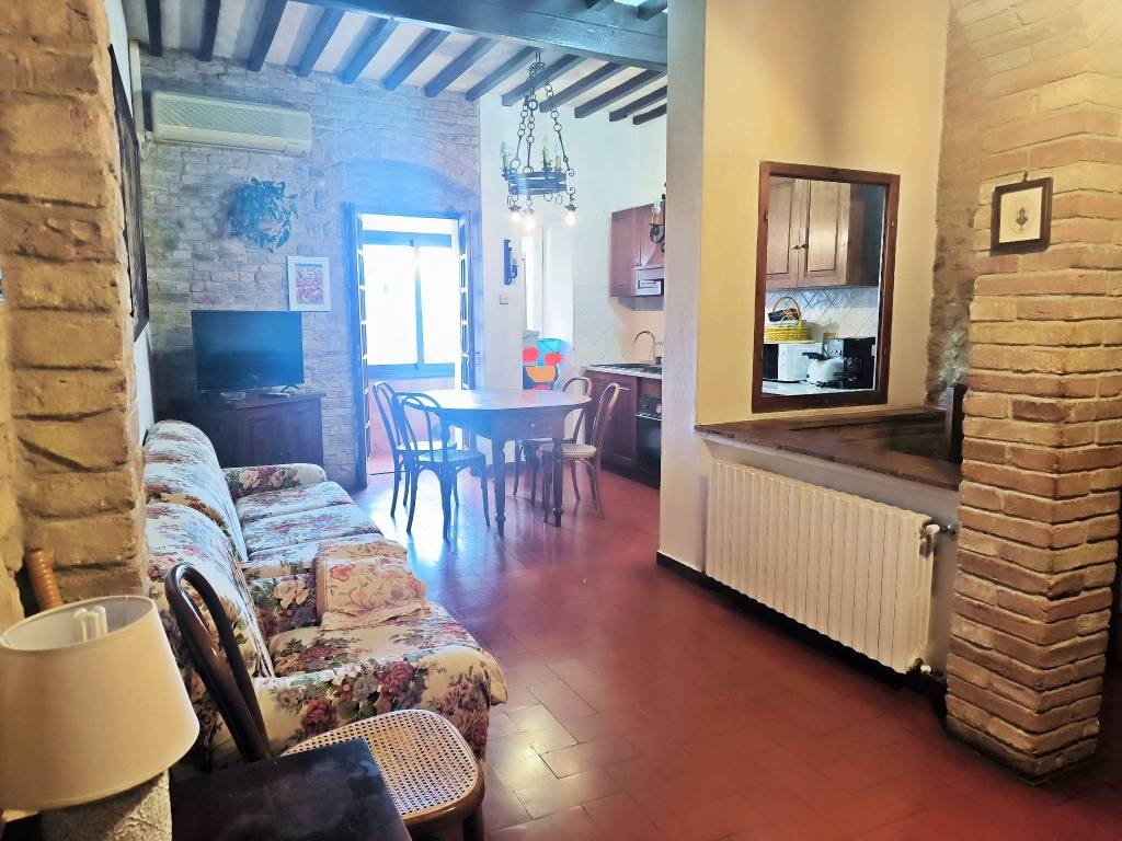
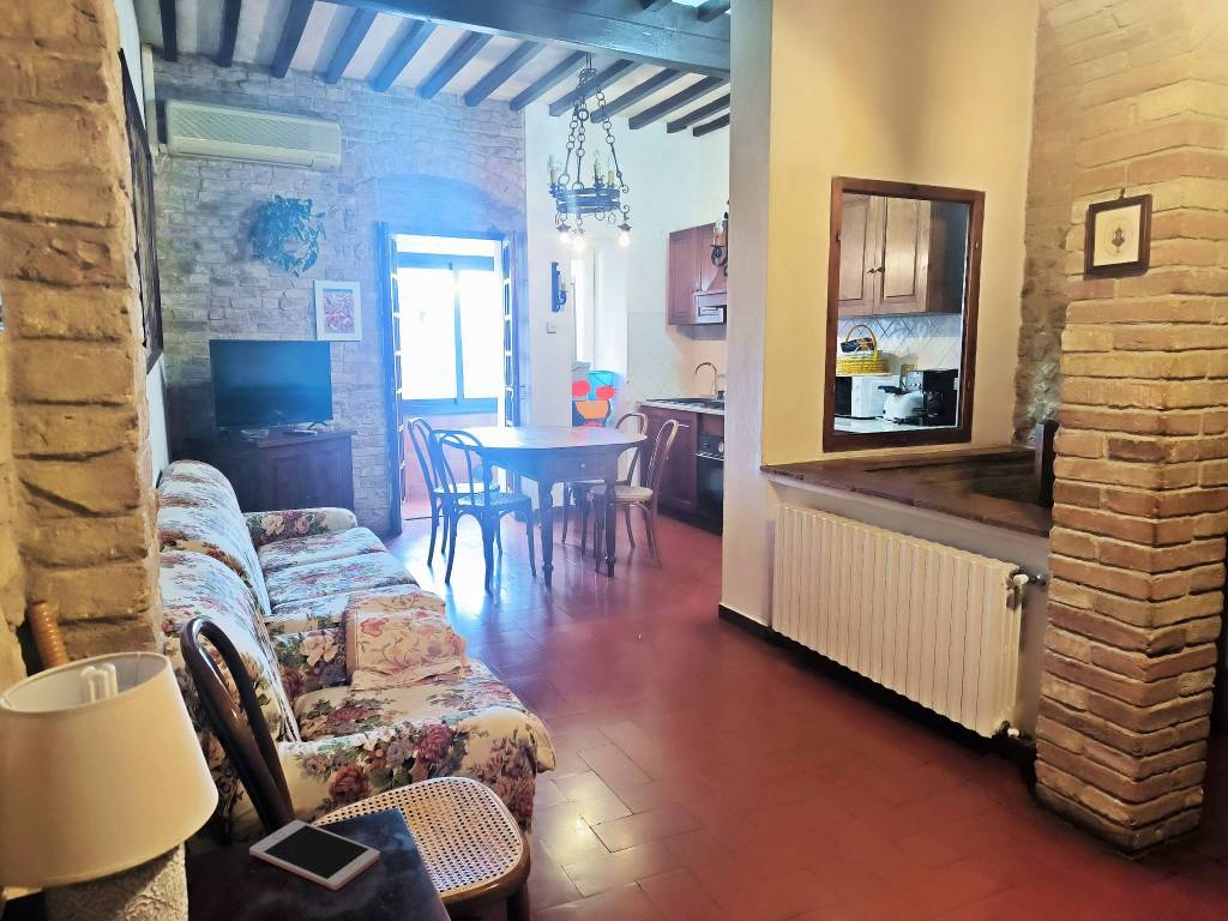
+ cell phone (314, 853)
